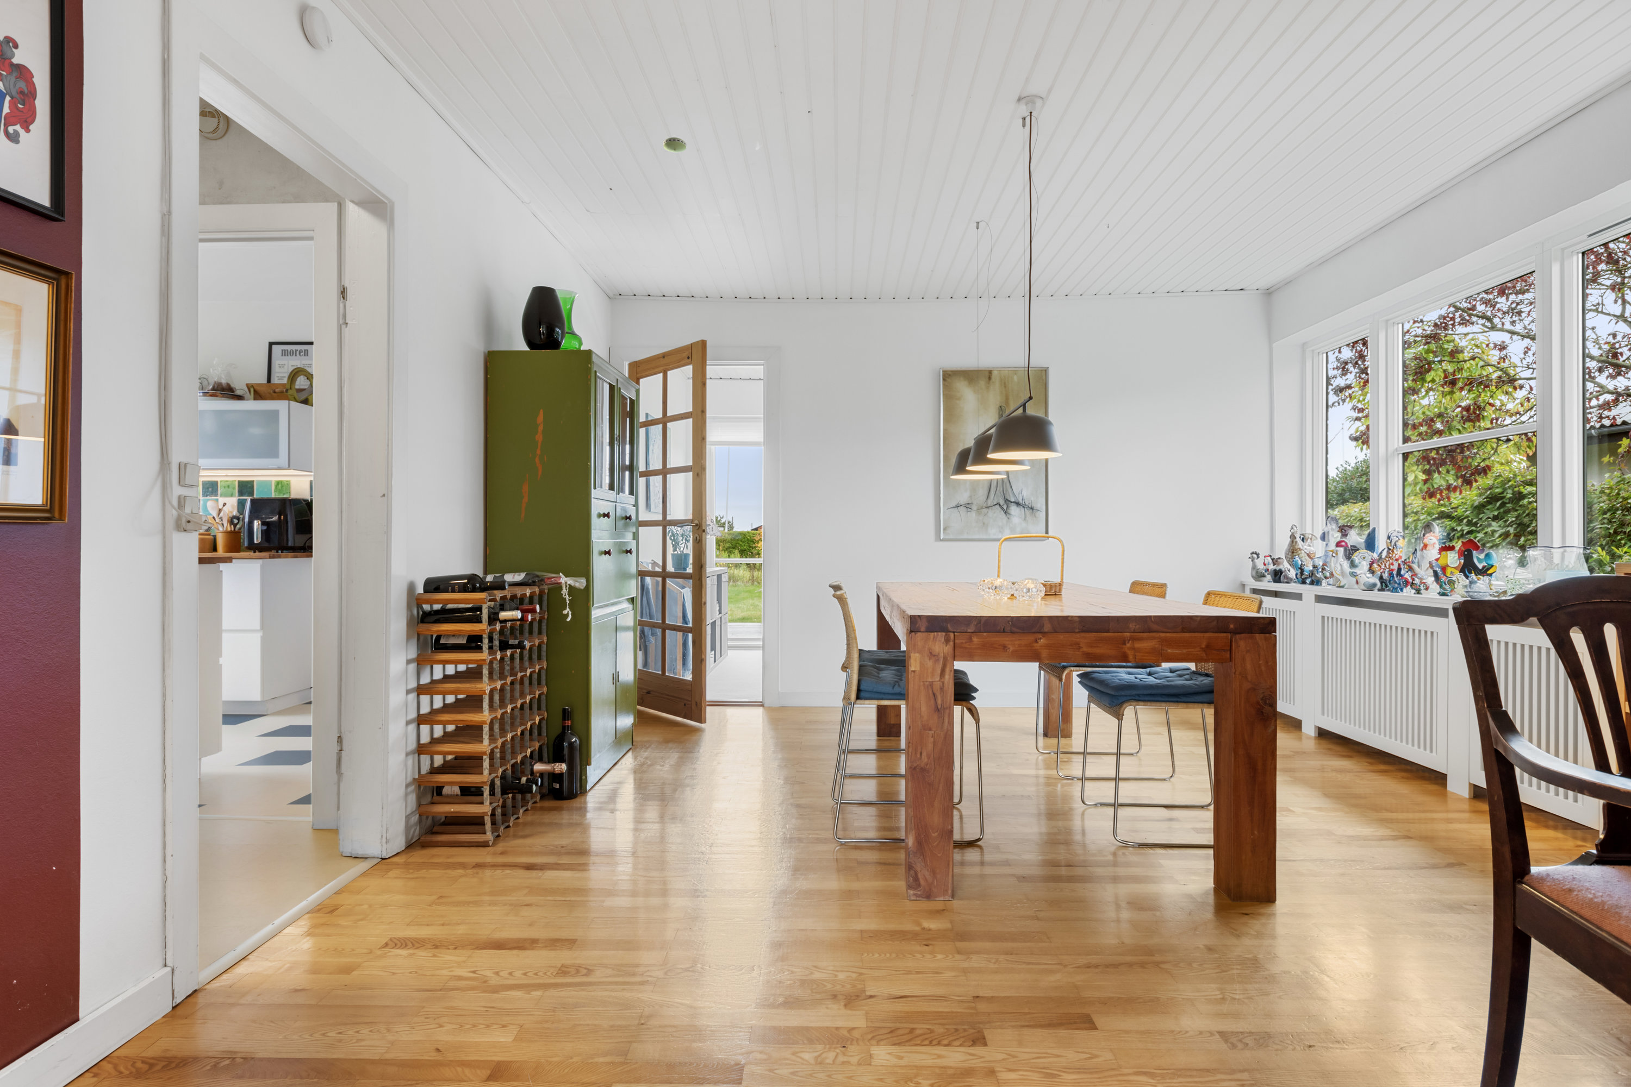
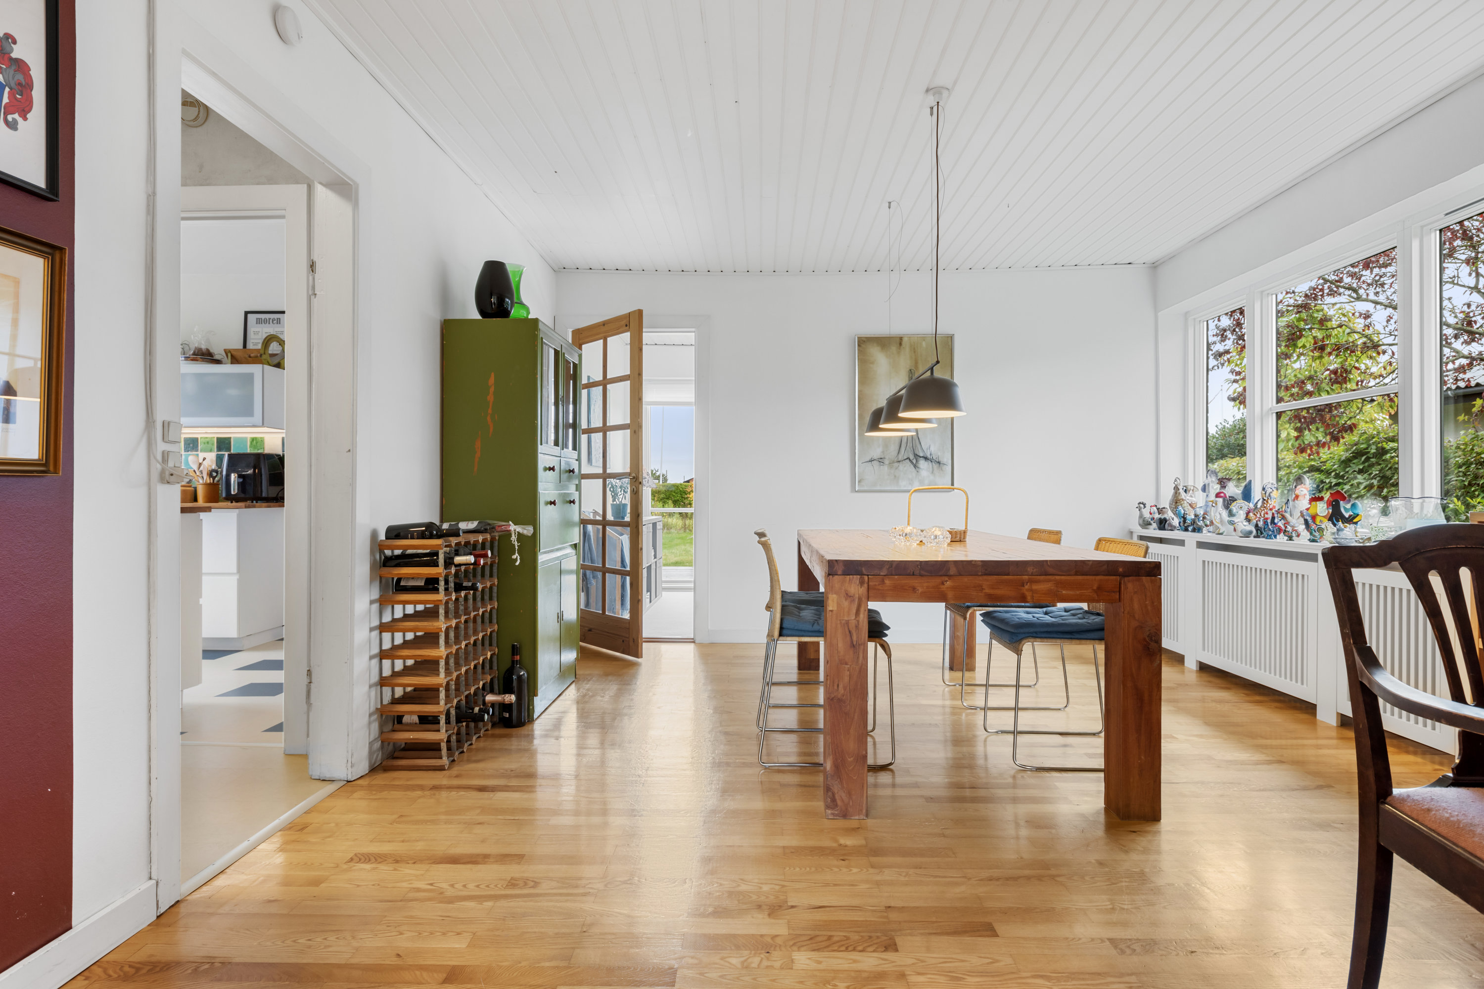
- smoke detector (675, 144)
